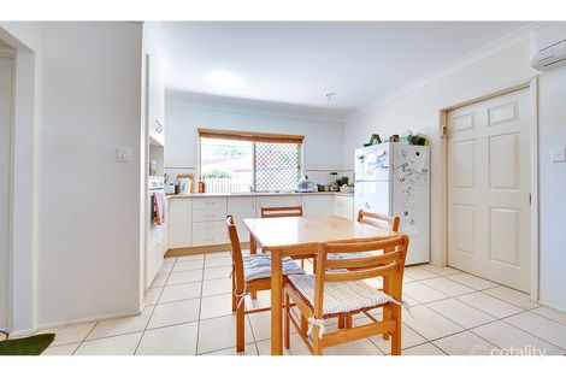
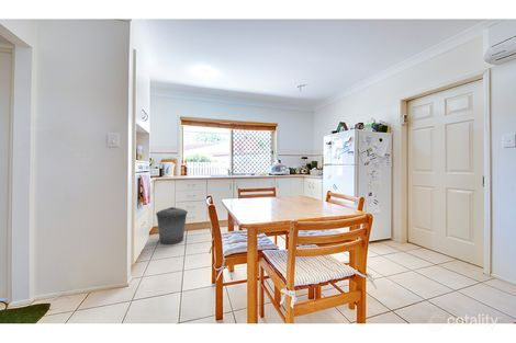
+ trash can (171, 224)
